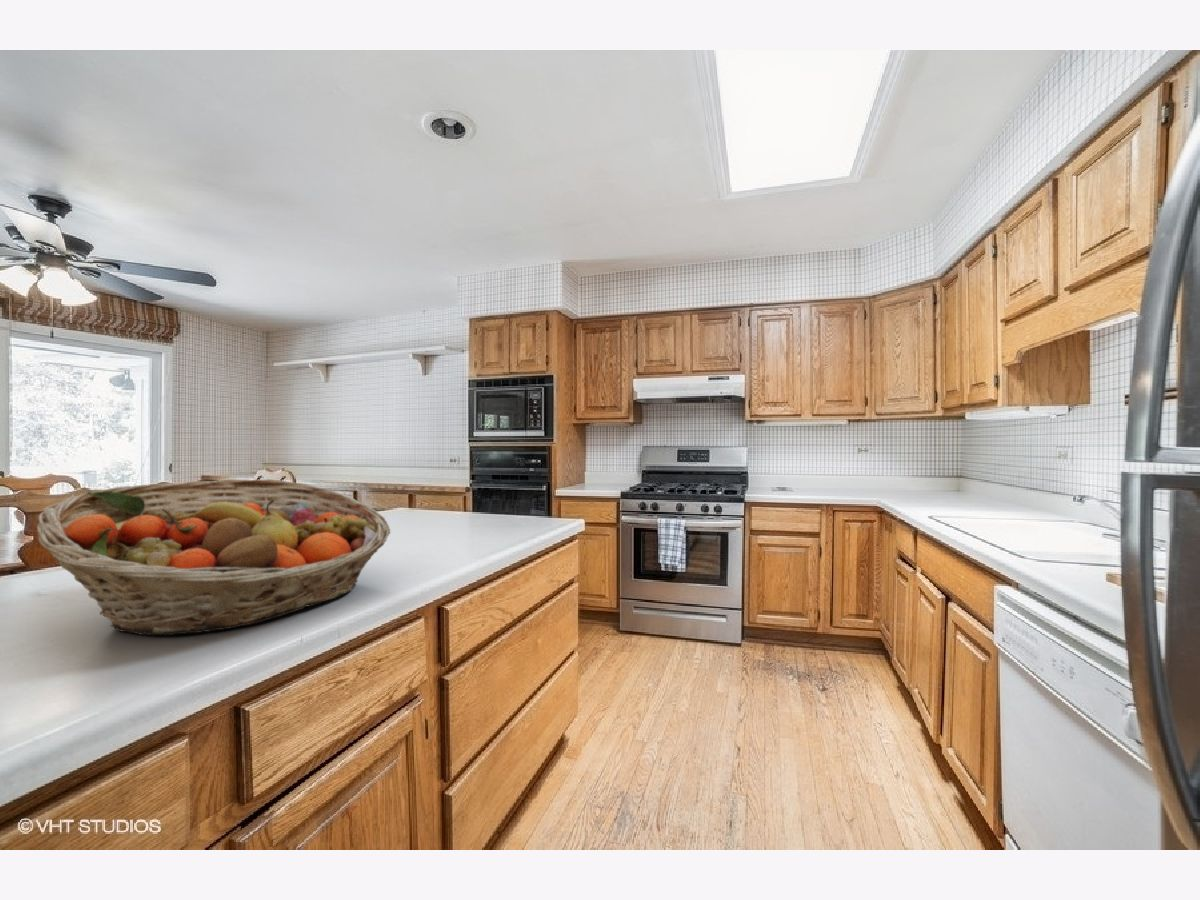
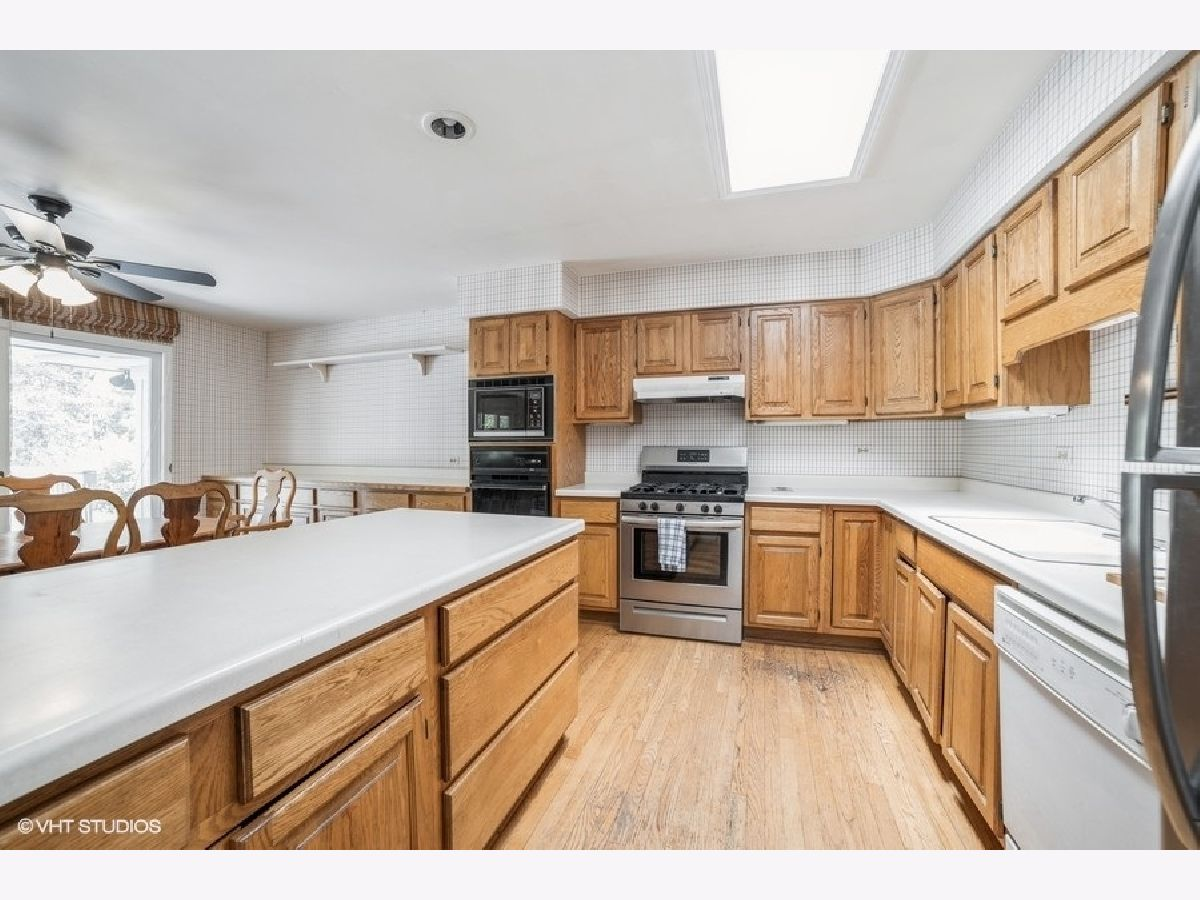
- fruit basket (245, 541)
